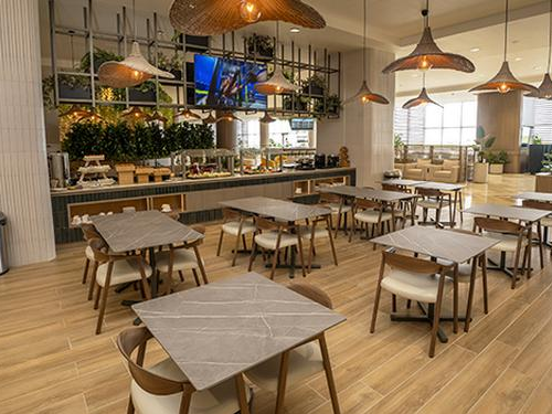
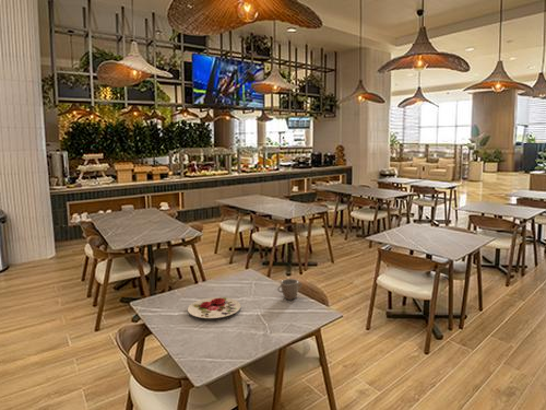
+ mug (289, 289)
+ plate (214, 306)
